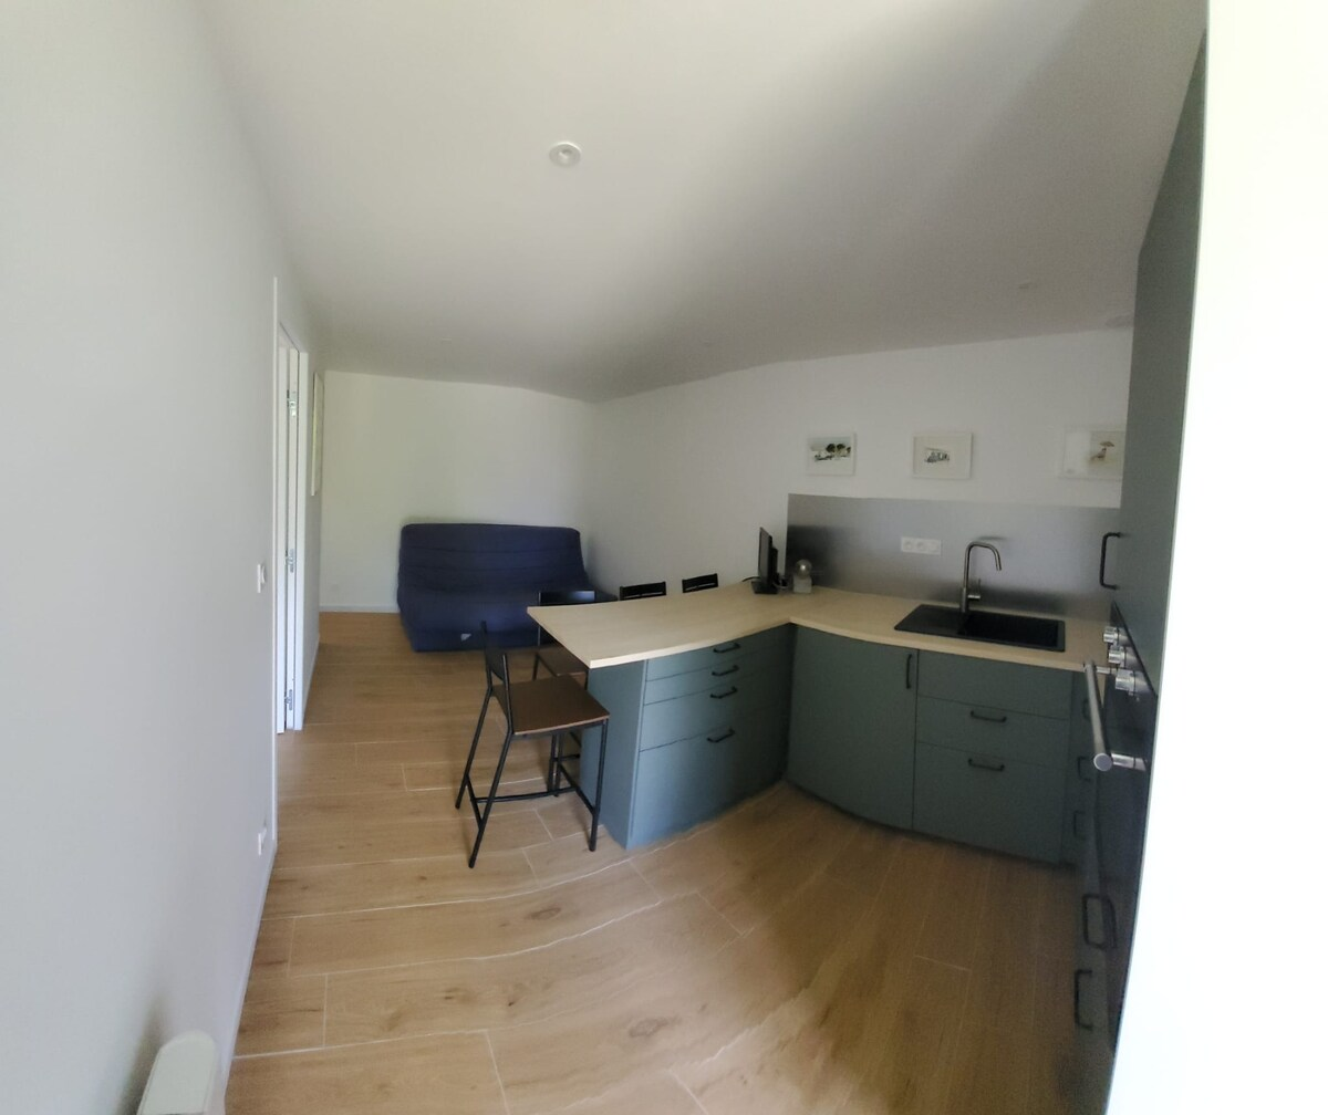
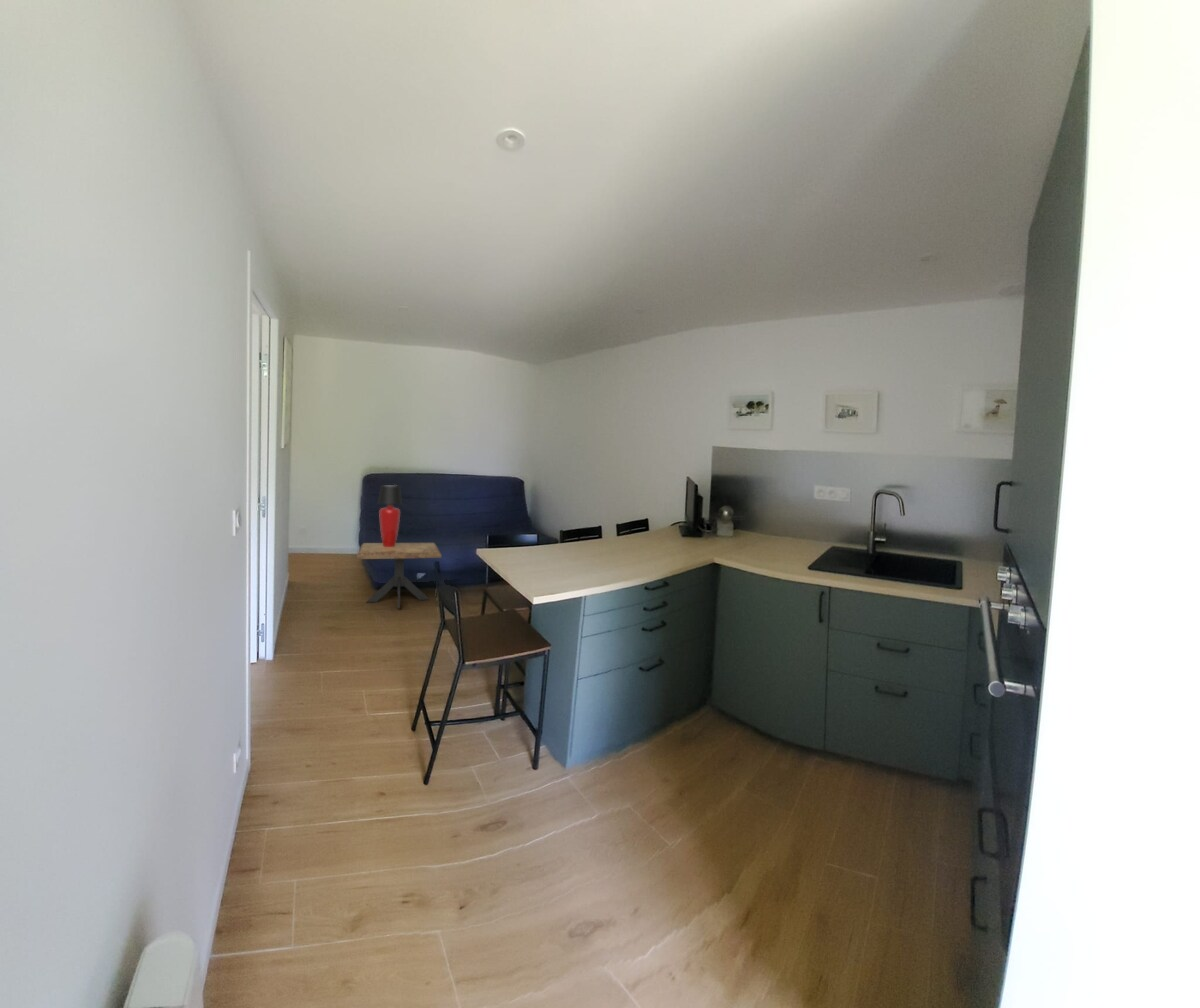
+ side table (399, 574)
+ table lamp (389, 515)
